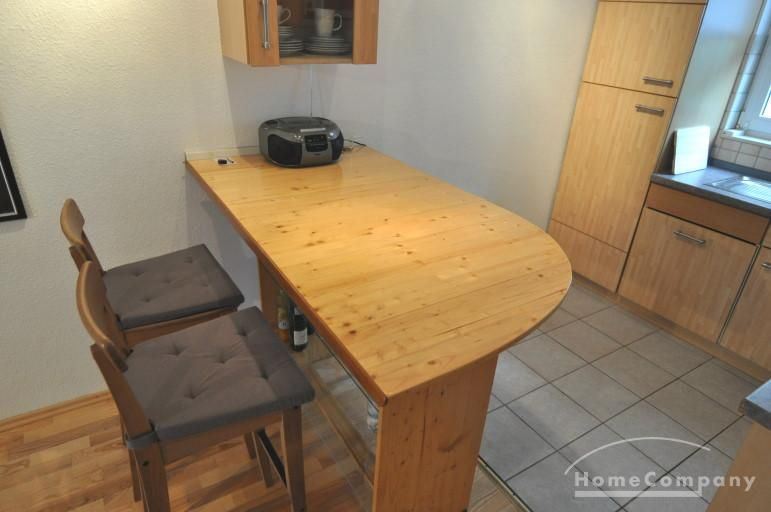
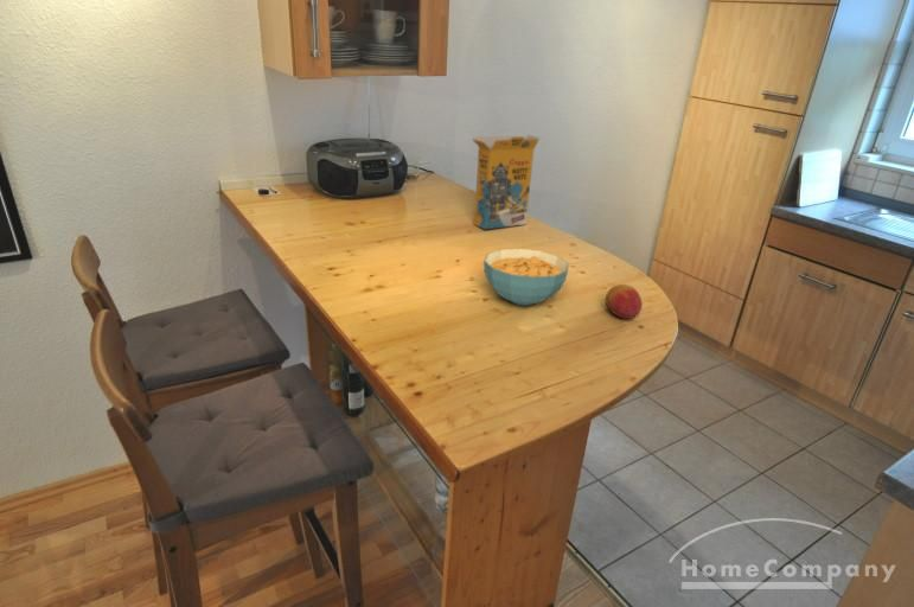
+ fruit (621, 300)
+ cereal bowl (524, 281)
+ cereal box (500, 179)
